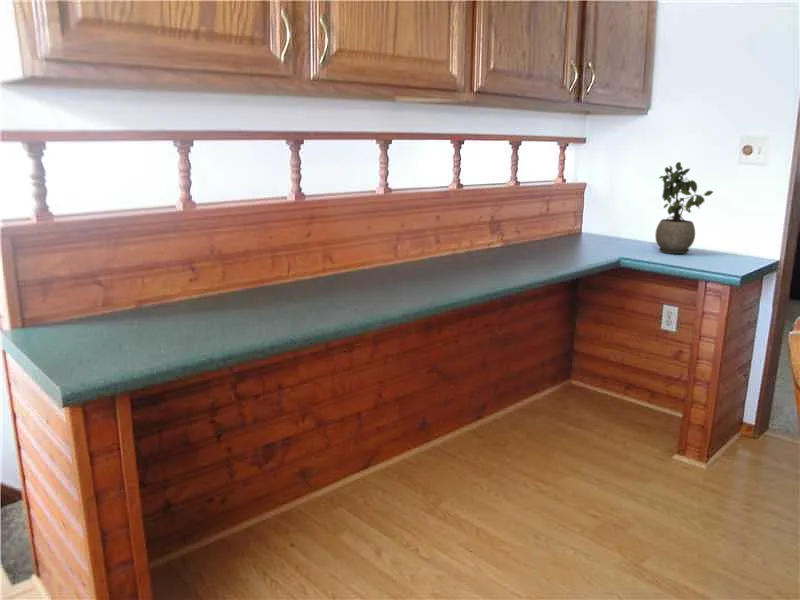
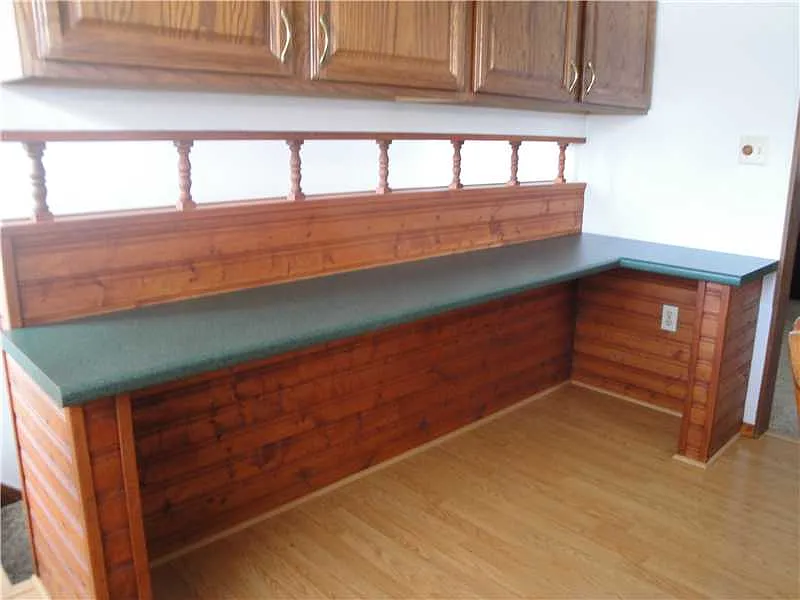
- potted plant (683, 208)
